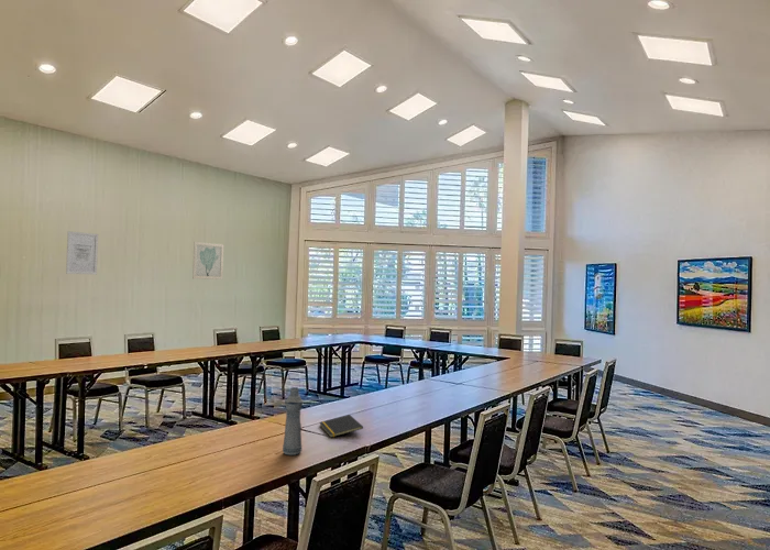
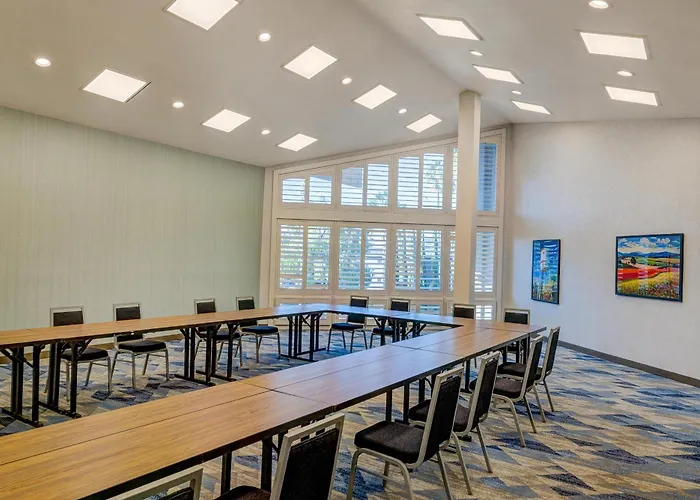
- notepad (340, 425)
- bottle (293, 420)
- wall art (82, 253)
- wall art (208, 261)
